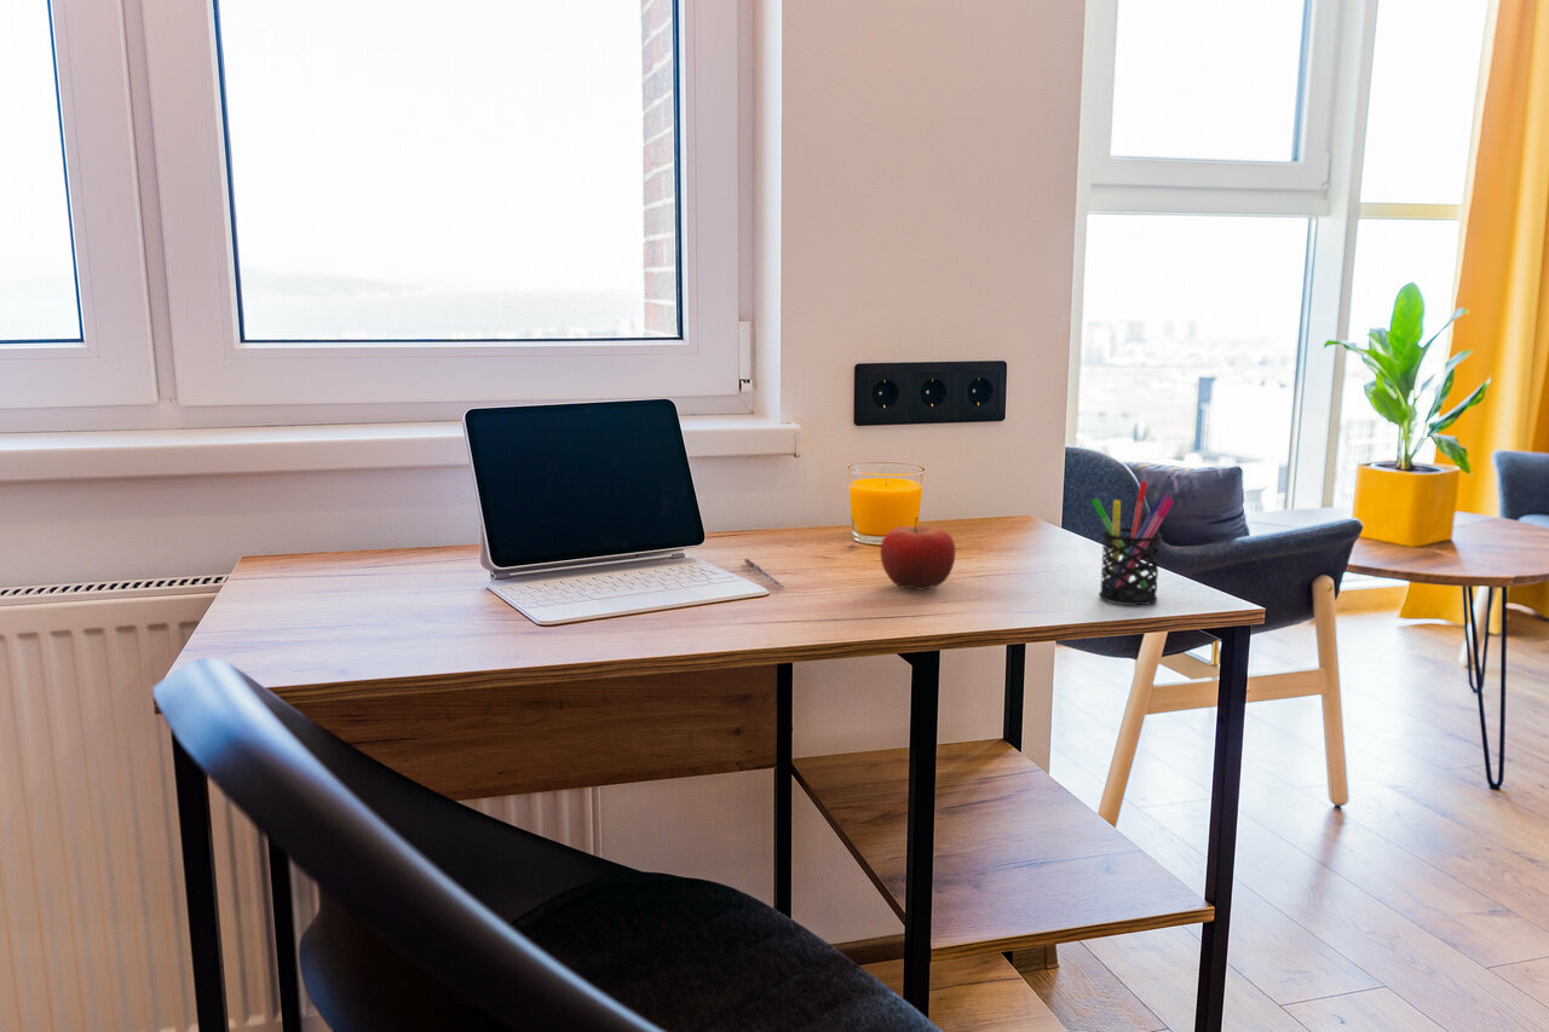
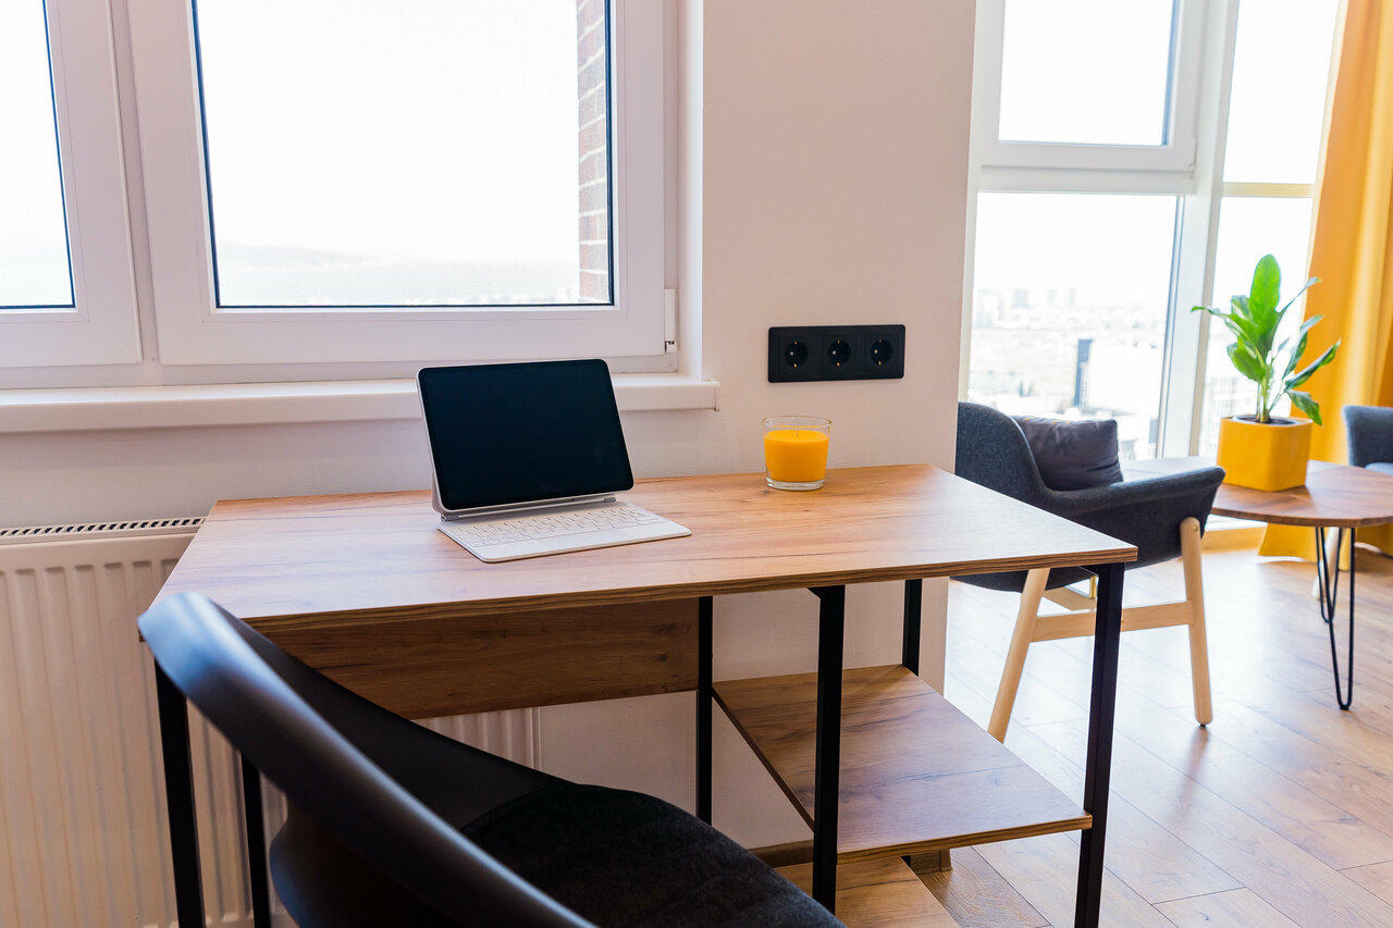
- fruit (917, 550)
- pen (762, 572)
- pen holder (1125, 540)
